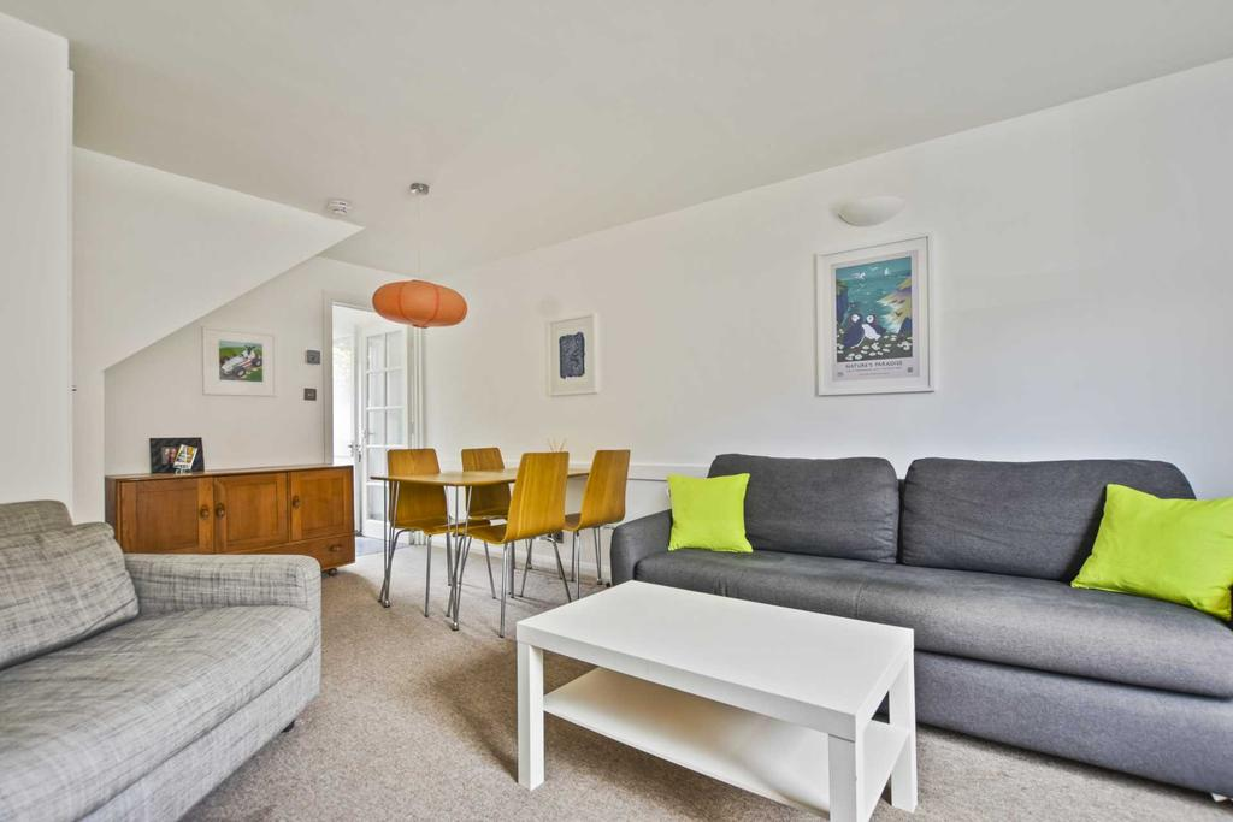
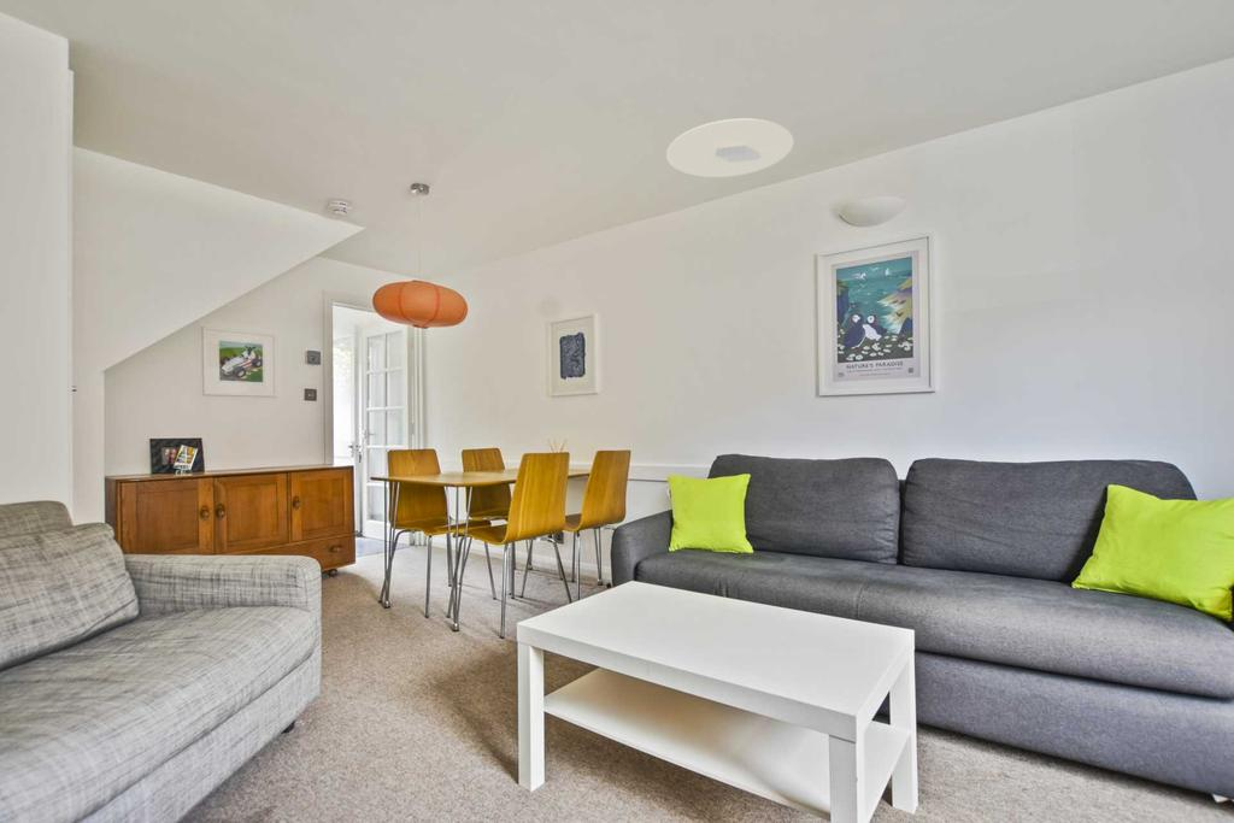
+ ceiling light (728, 145)
